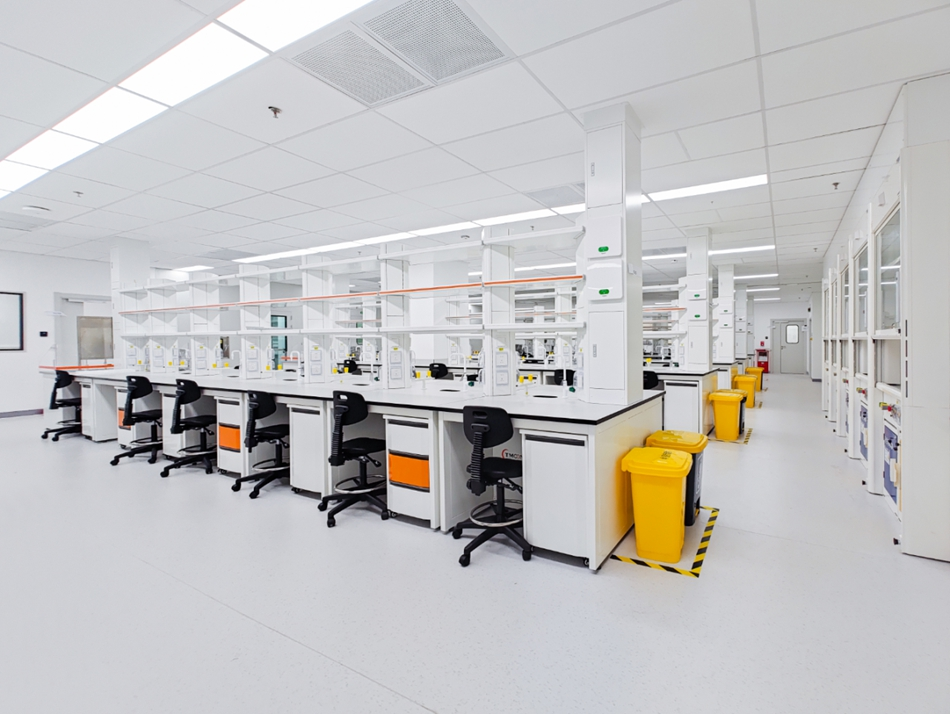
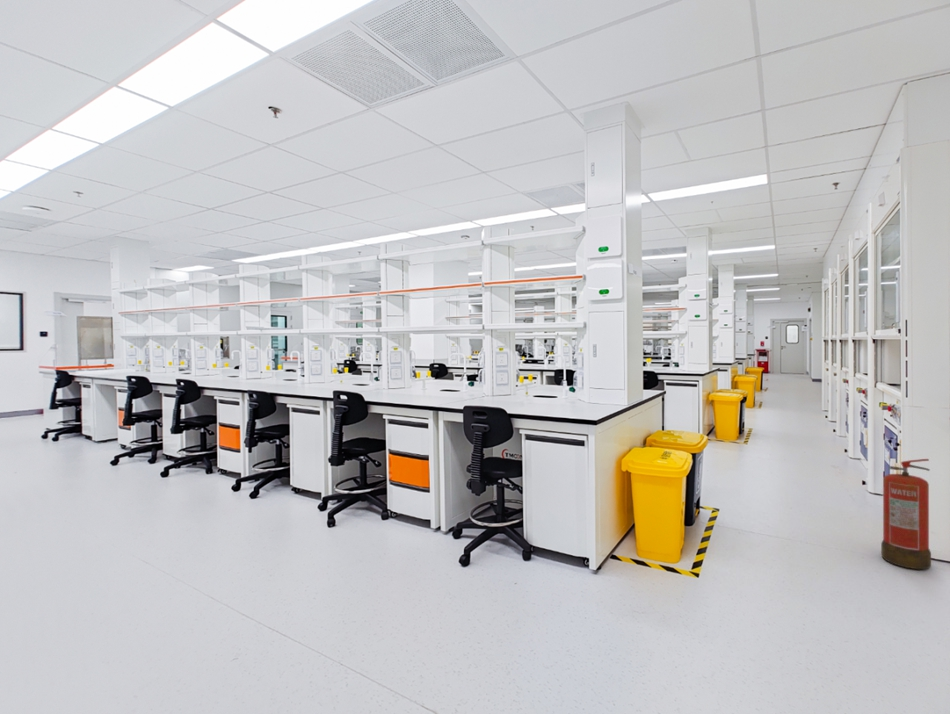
+ fire extinguisher (905, 509)
